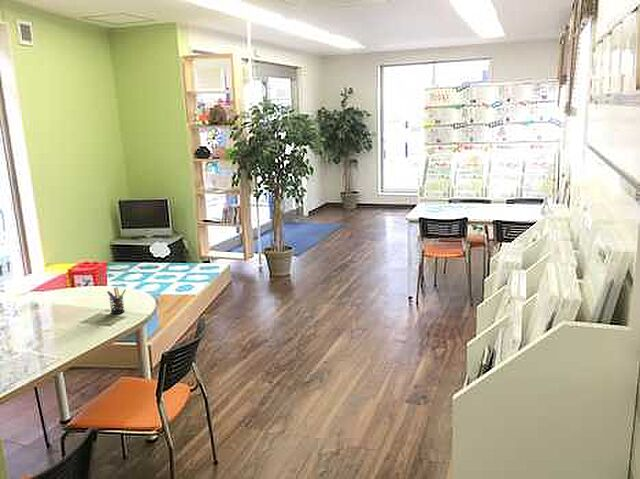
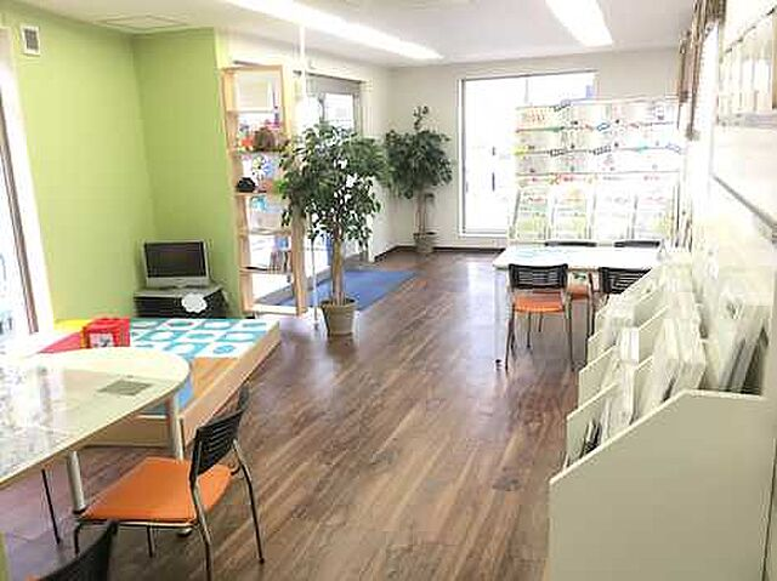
- pen holder (117, 299)
